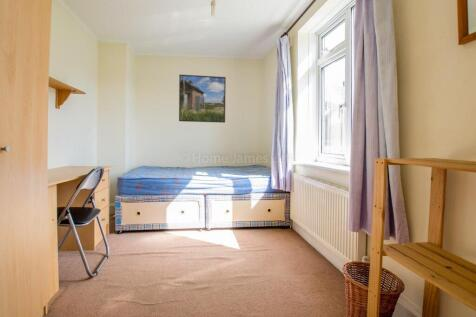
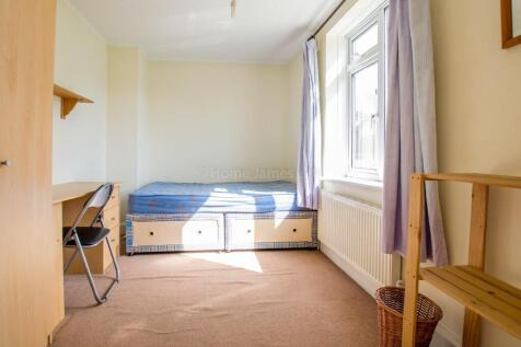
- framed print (202, 98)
